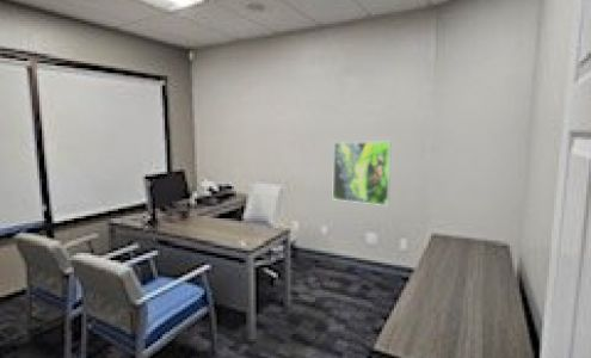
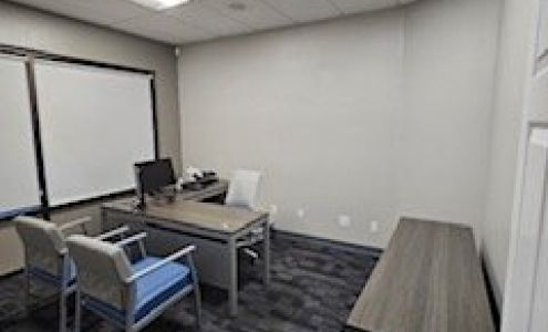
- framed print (359, 172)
